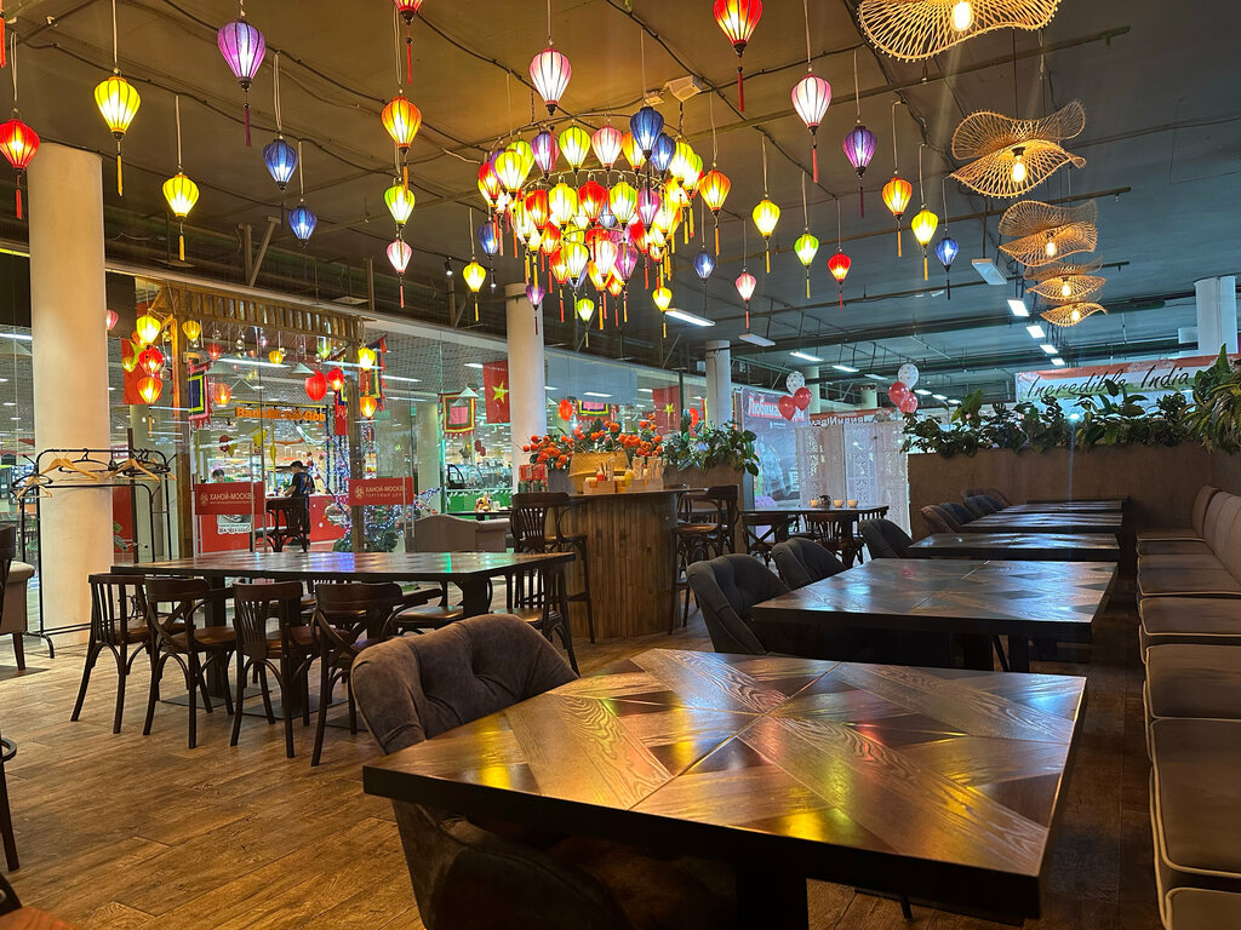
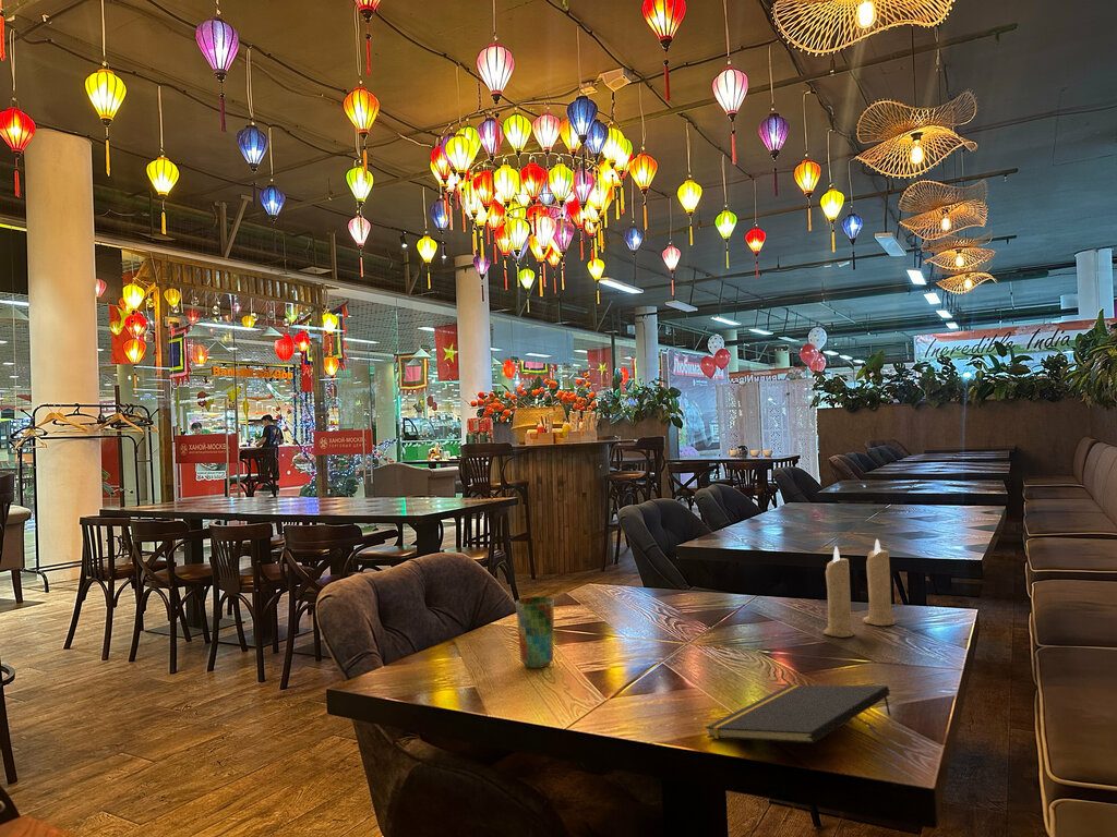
+ candle (849, 584)
+ notepad (798, 711)
+ cup (536, 632)
